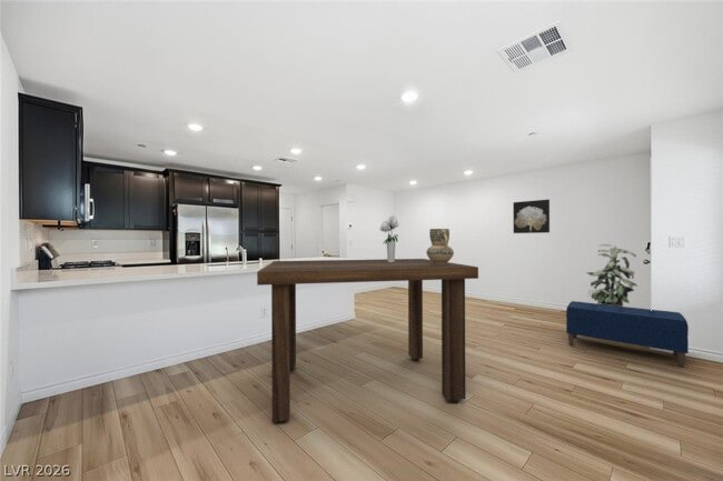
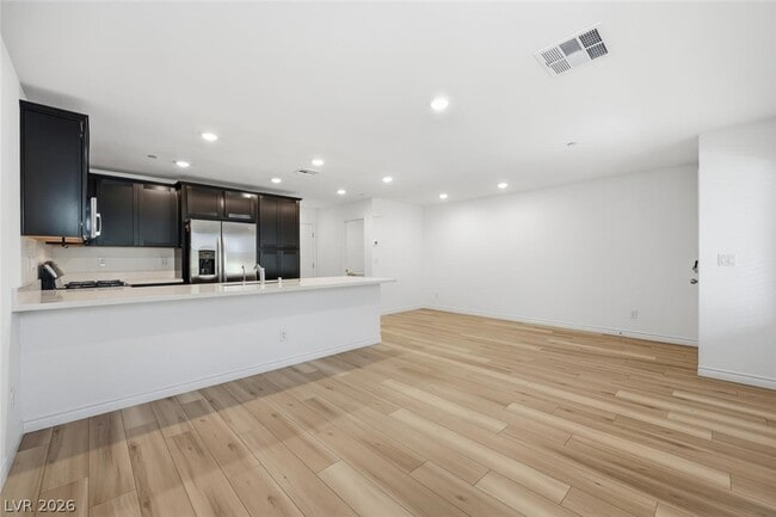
- bench (621, 329)
- dining table (361, 281)
- wall art (531, 217)
- ceramic jug (439, 245)
- bouquet (388, 238)
- indoor plant (611, 283)
